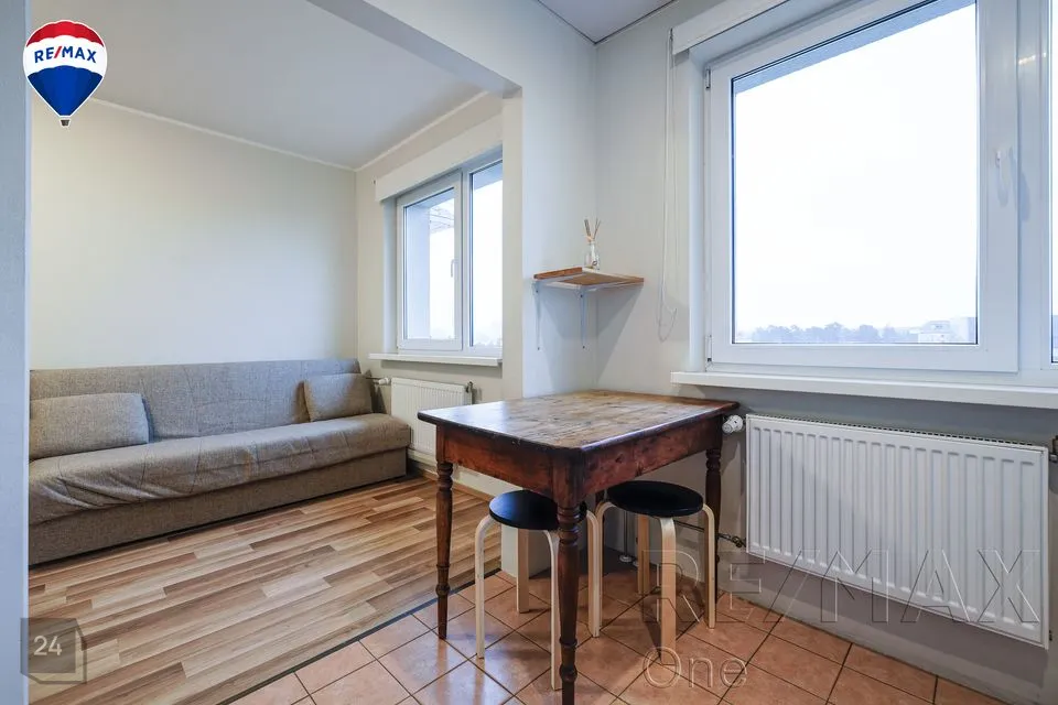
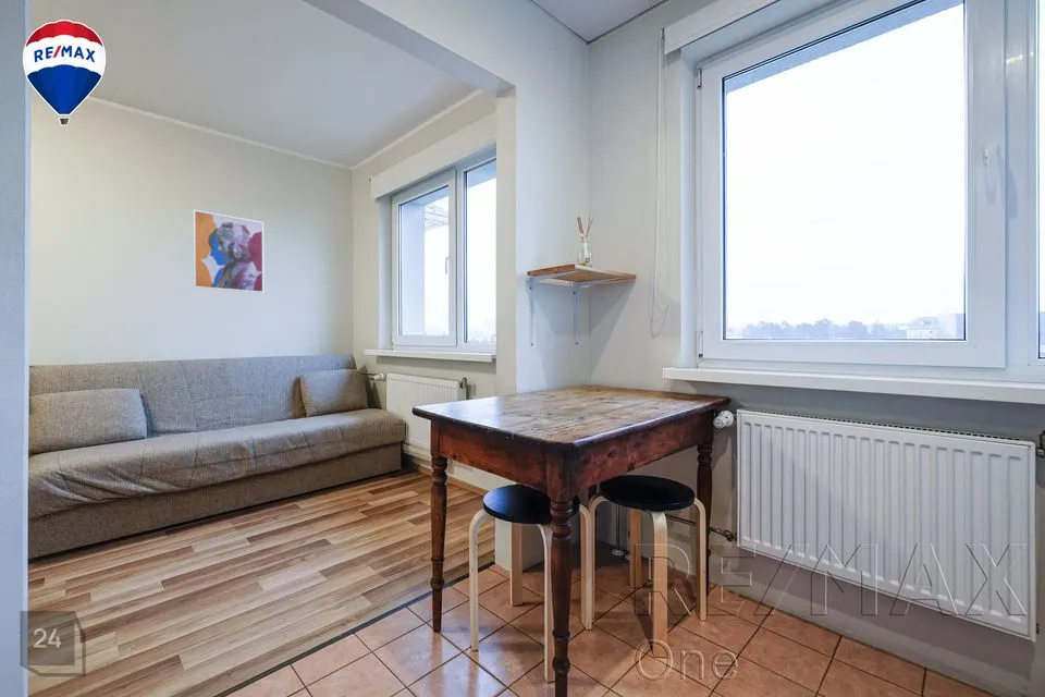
+ wall art (230, 253)
